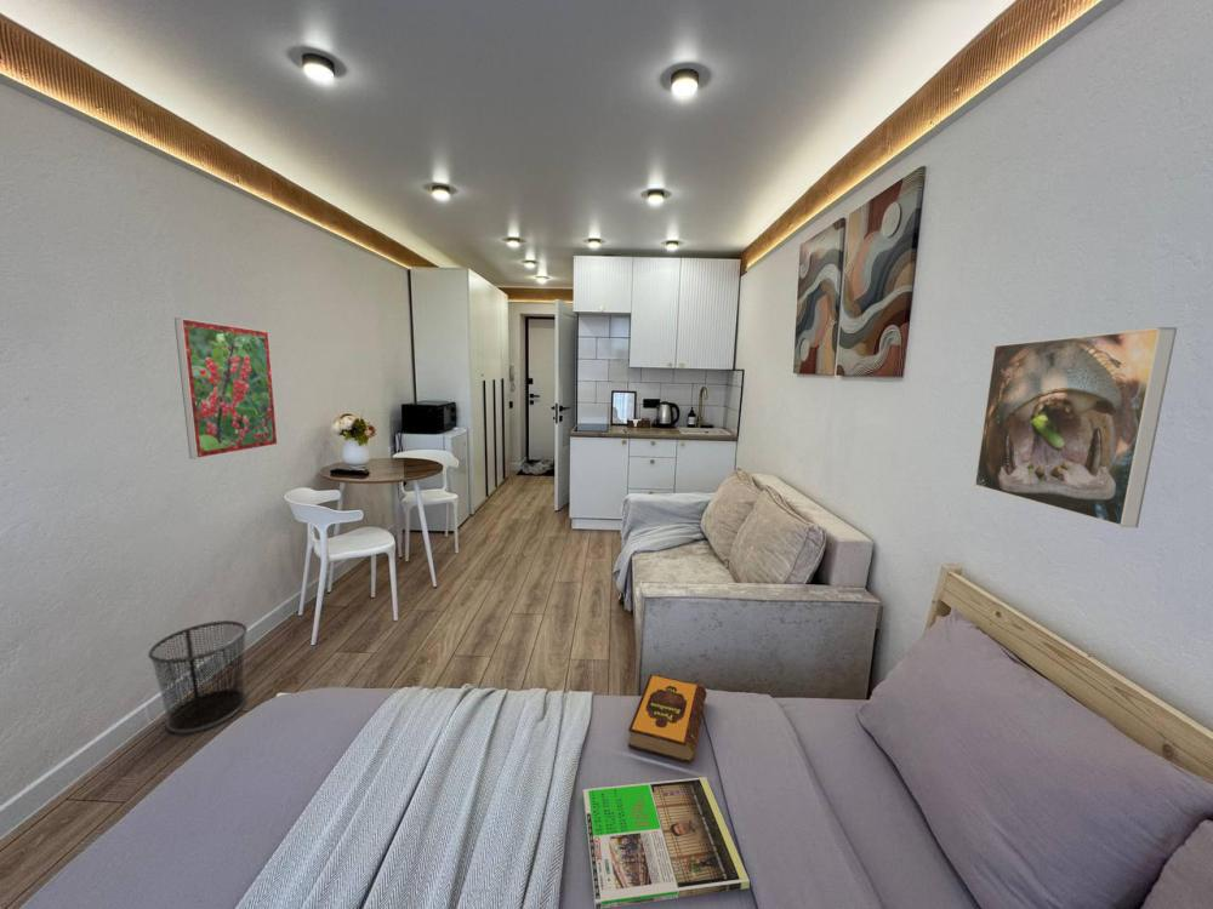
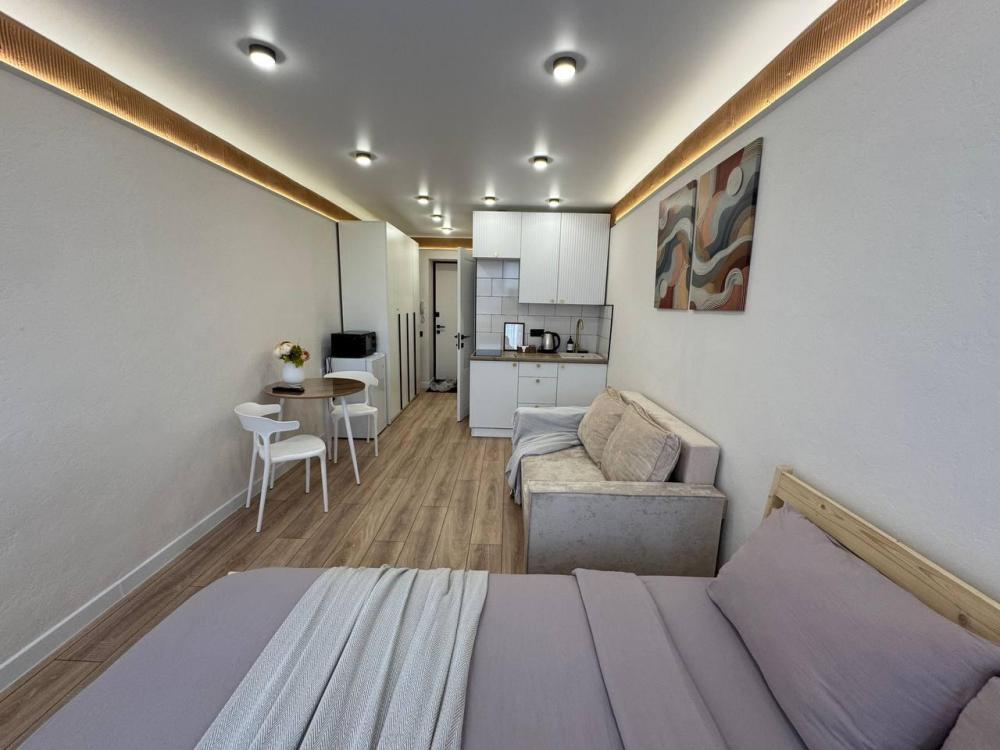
- magazine (657, 834)
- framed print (1054, 422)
- hardback book (670, 714)
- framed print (232, 389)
- waste bin (204, 675)
